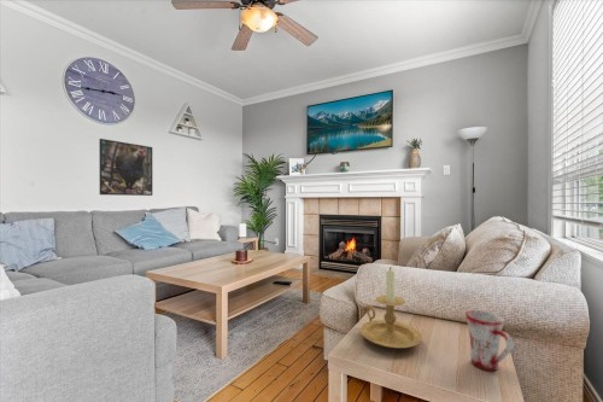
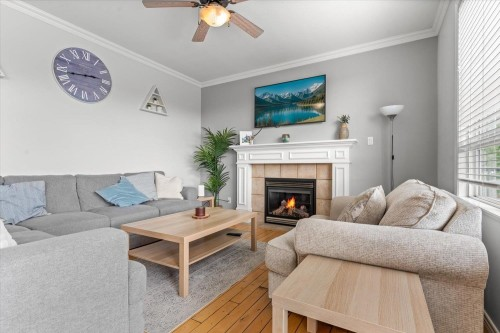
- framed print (128, 169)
- mug (490, 343)
- candle holder (390, 303)
